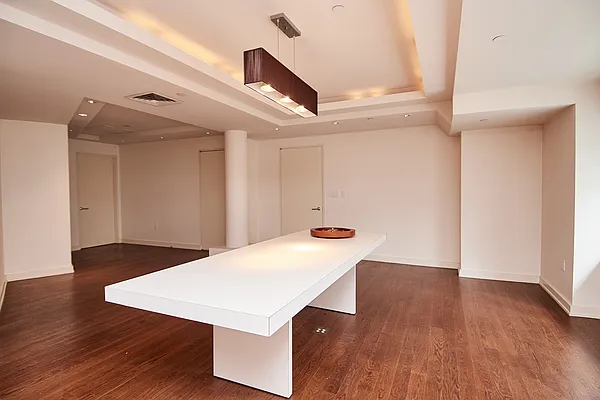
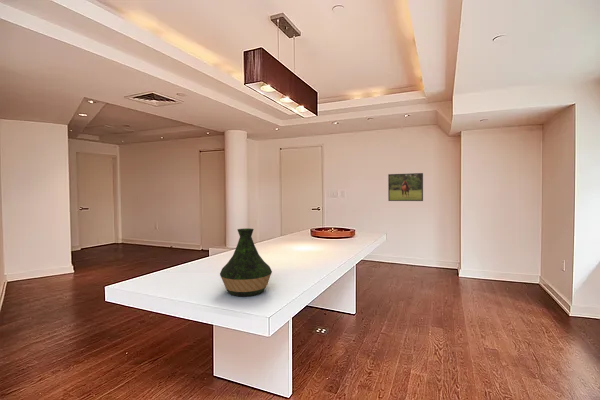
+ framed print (405, 187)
+ vase (246, 260)
